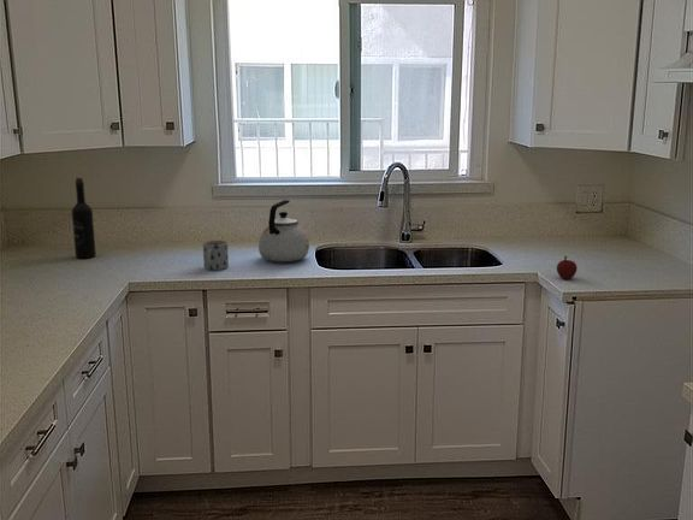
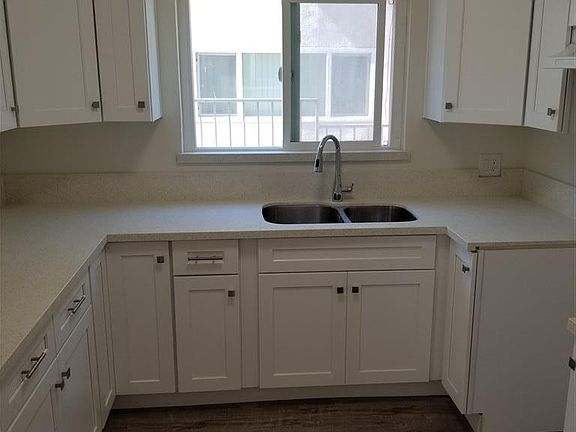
- mug (214, 255)
- wine bottle (82, 217)
- kettle (283, 230)
- apple (567, 266)
